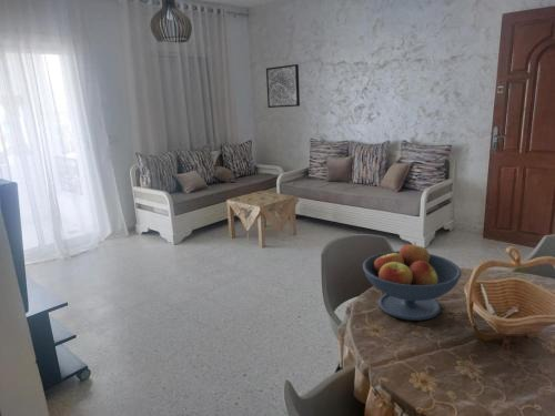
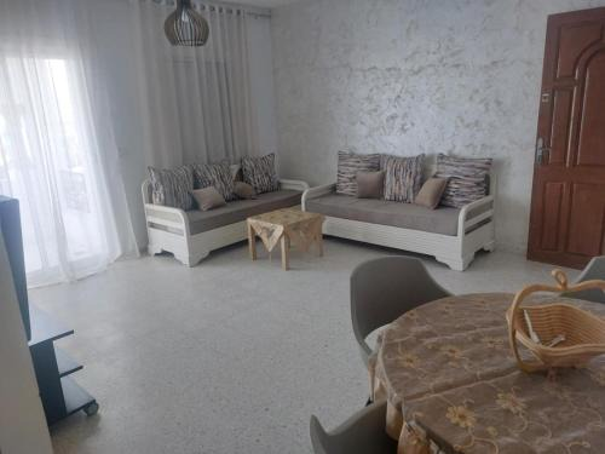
- wall art (282, 87)
- fruit bowl (410, 280)
